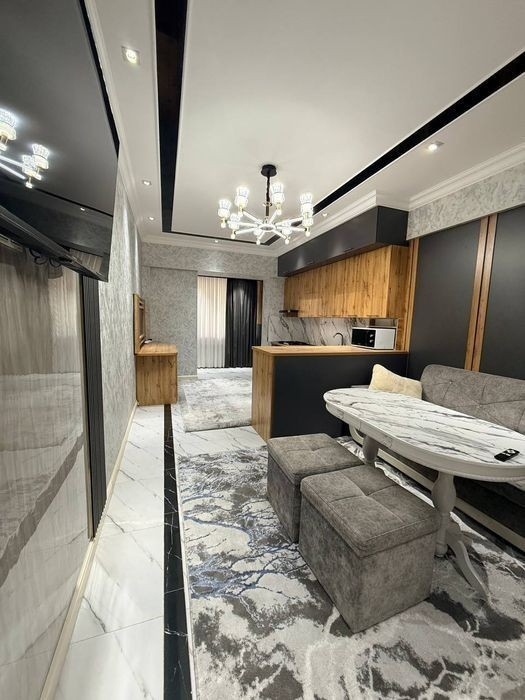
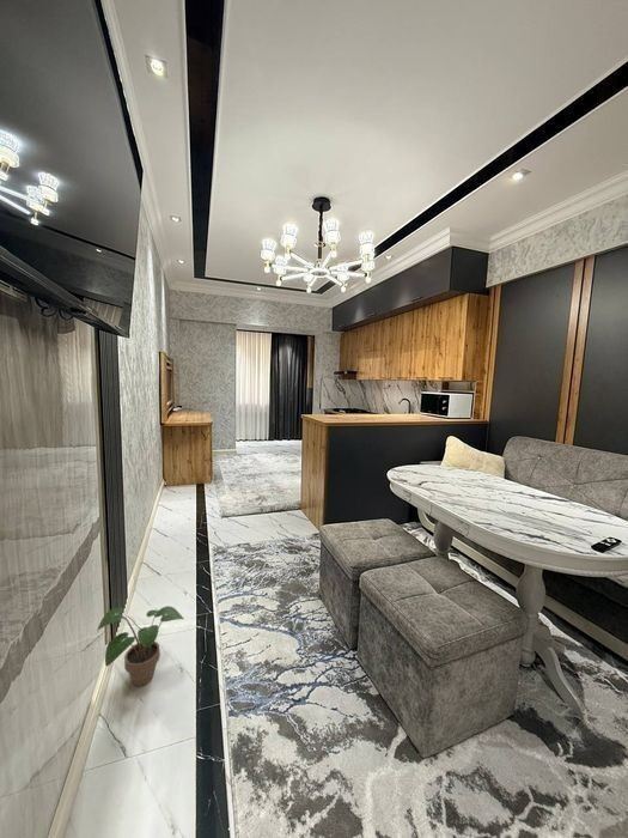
+ potted plant (142, 642)
